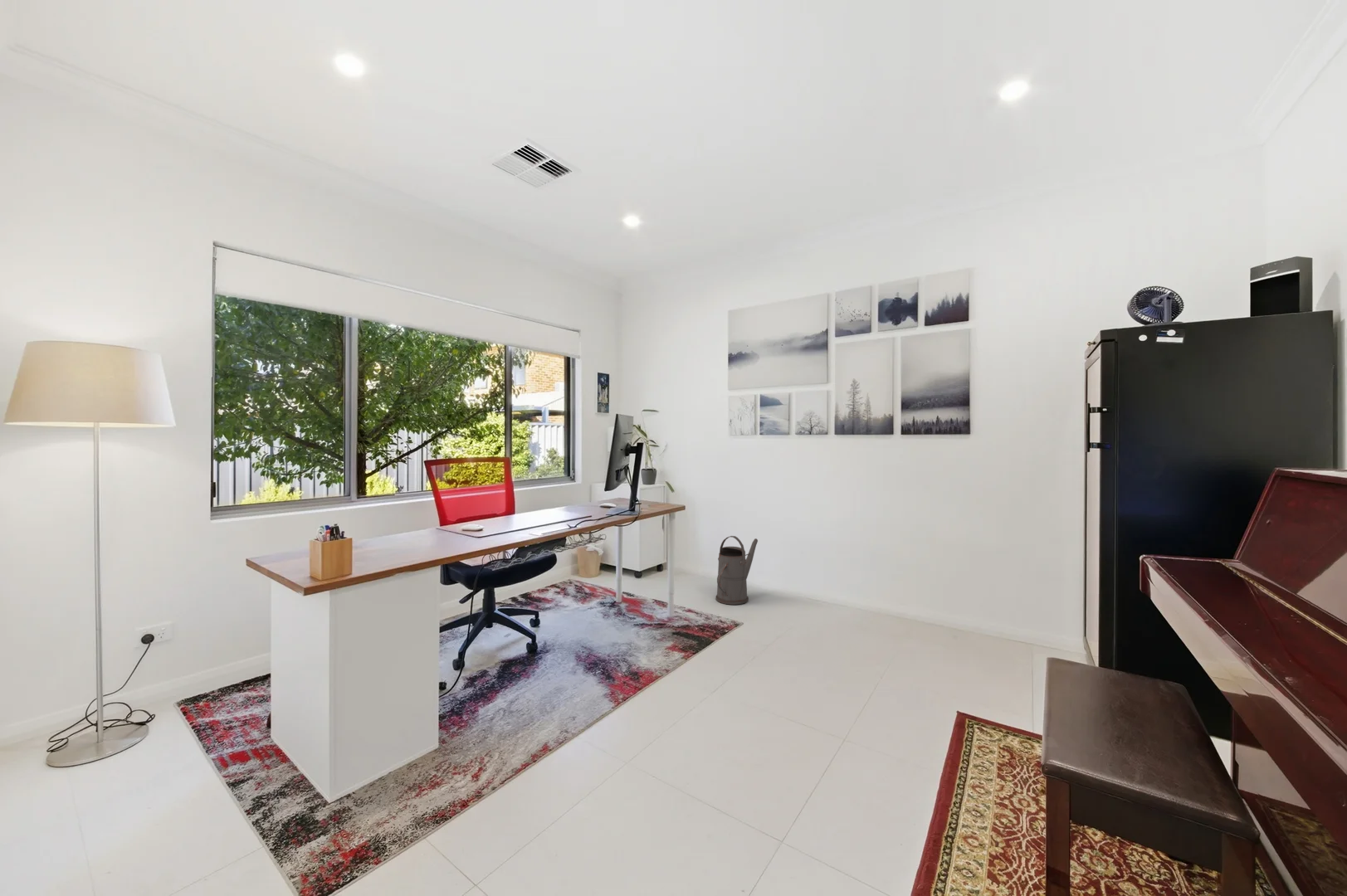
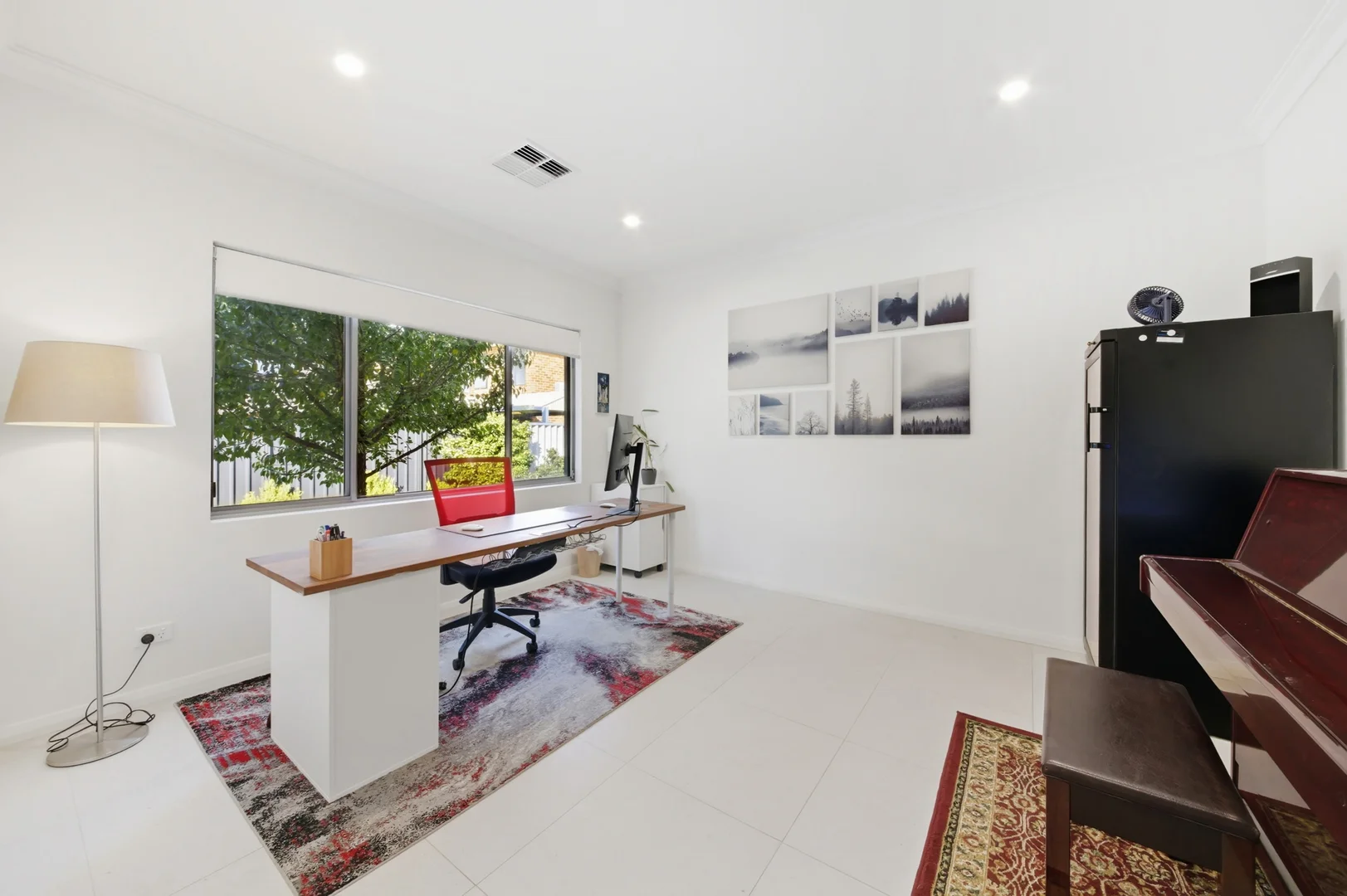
- watering can (738, 565)
